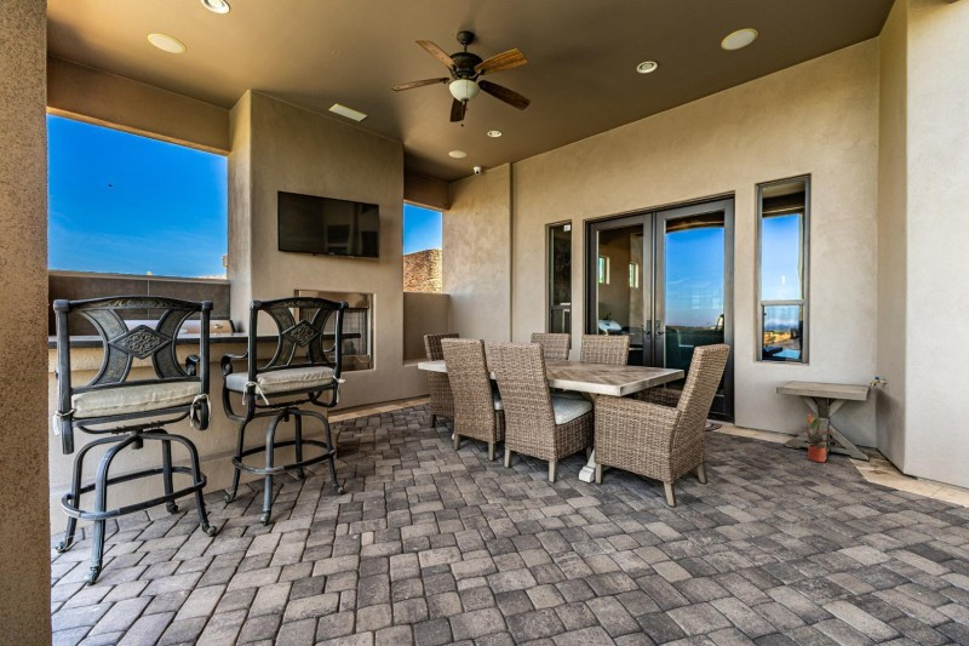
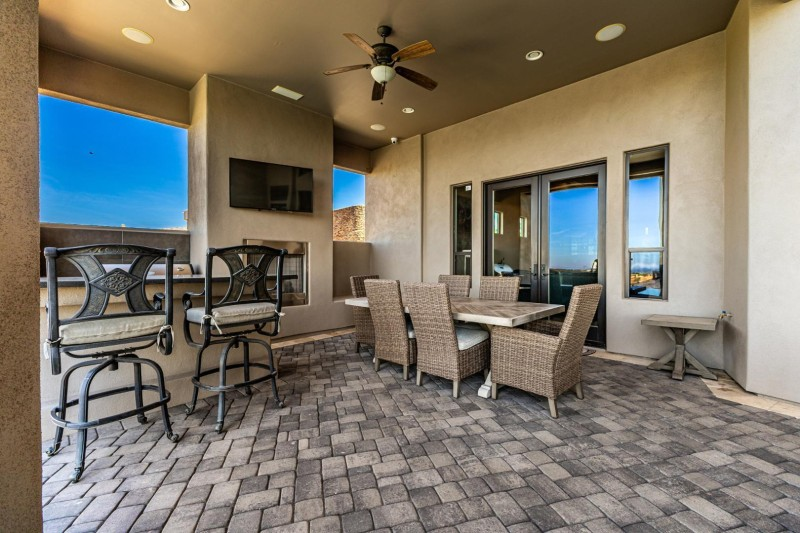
- potted plant (815, 439)
